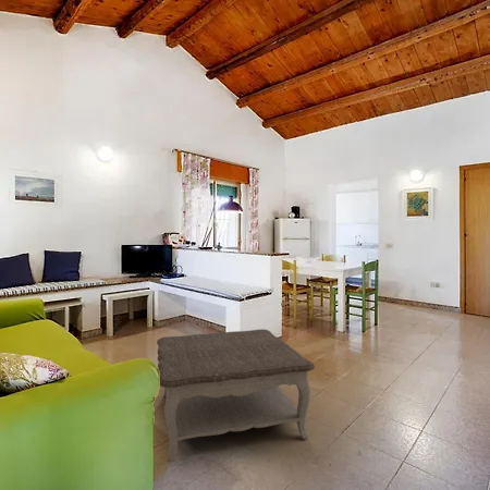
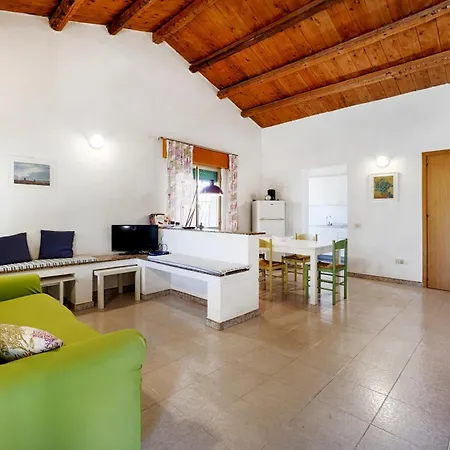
- coffee table (226, 381)
